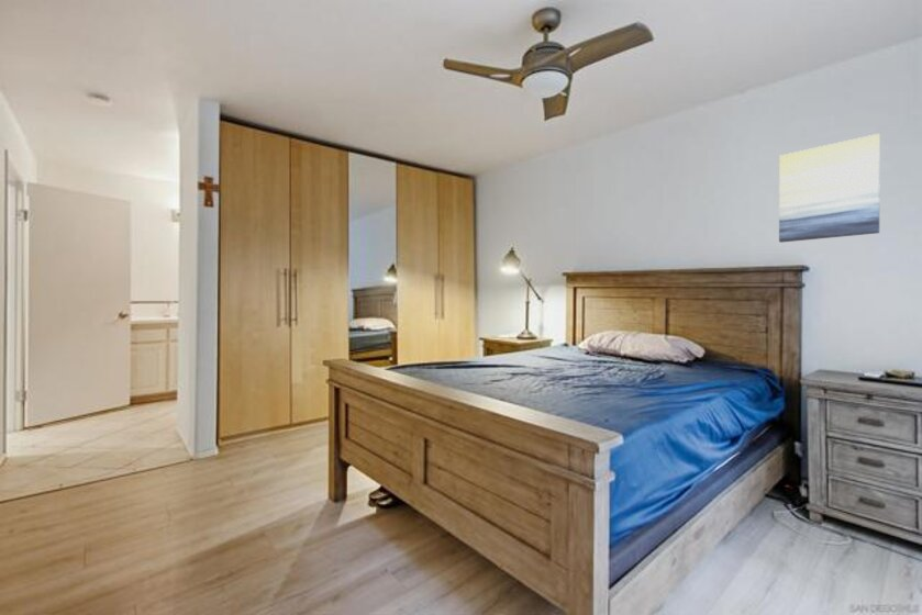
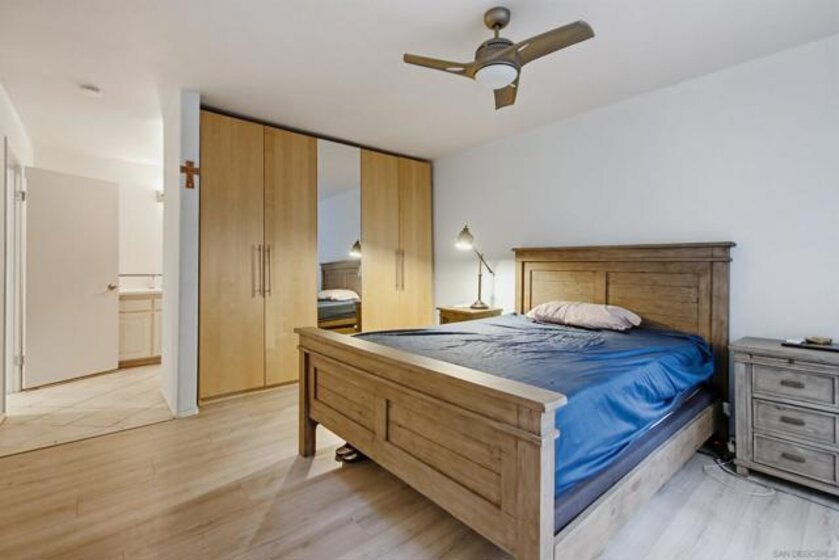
- wall art (825, 191)
